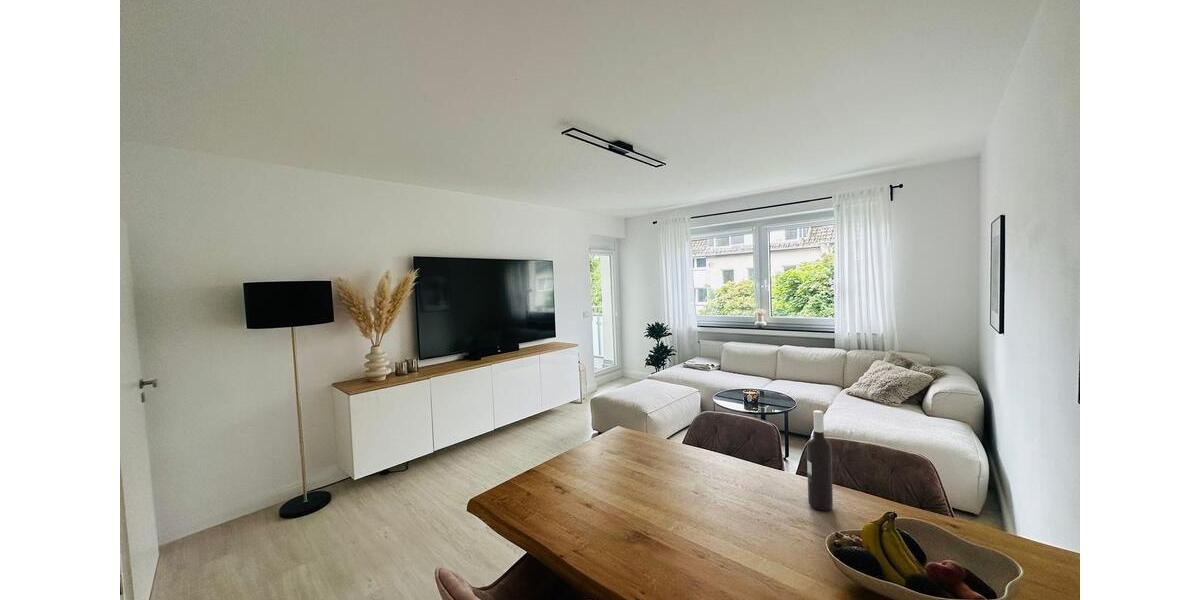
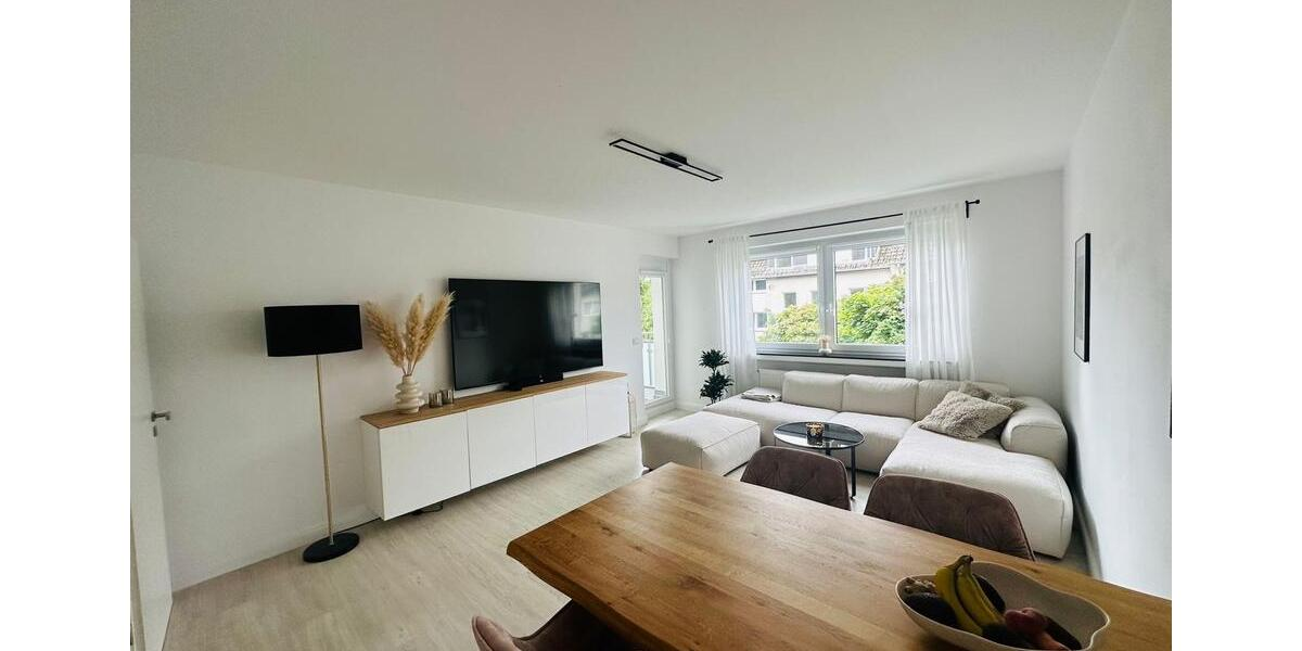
- wine bottle (819, 458)
